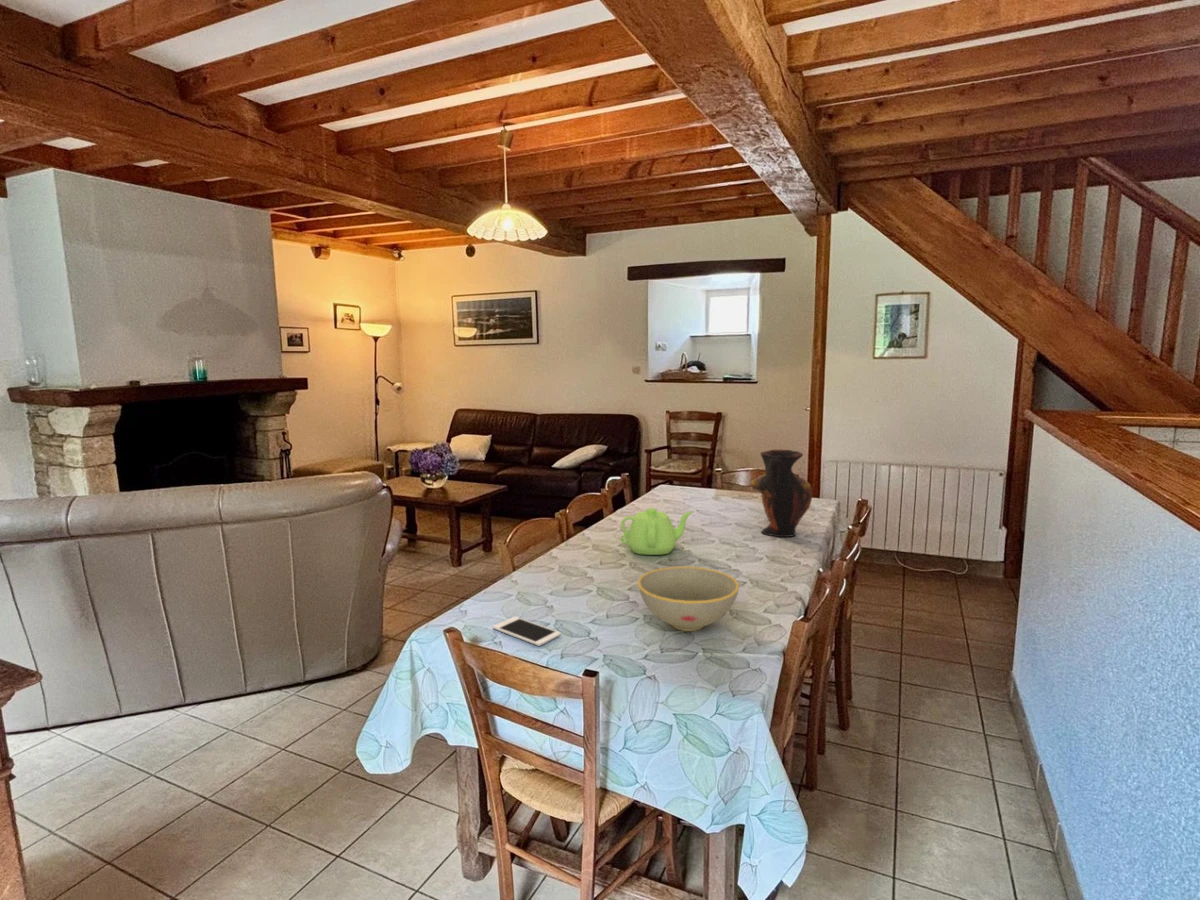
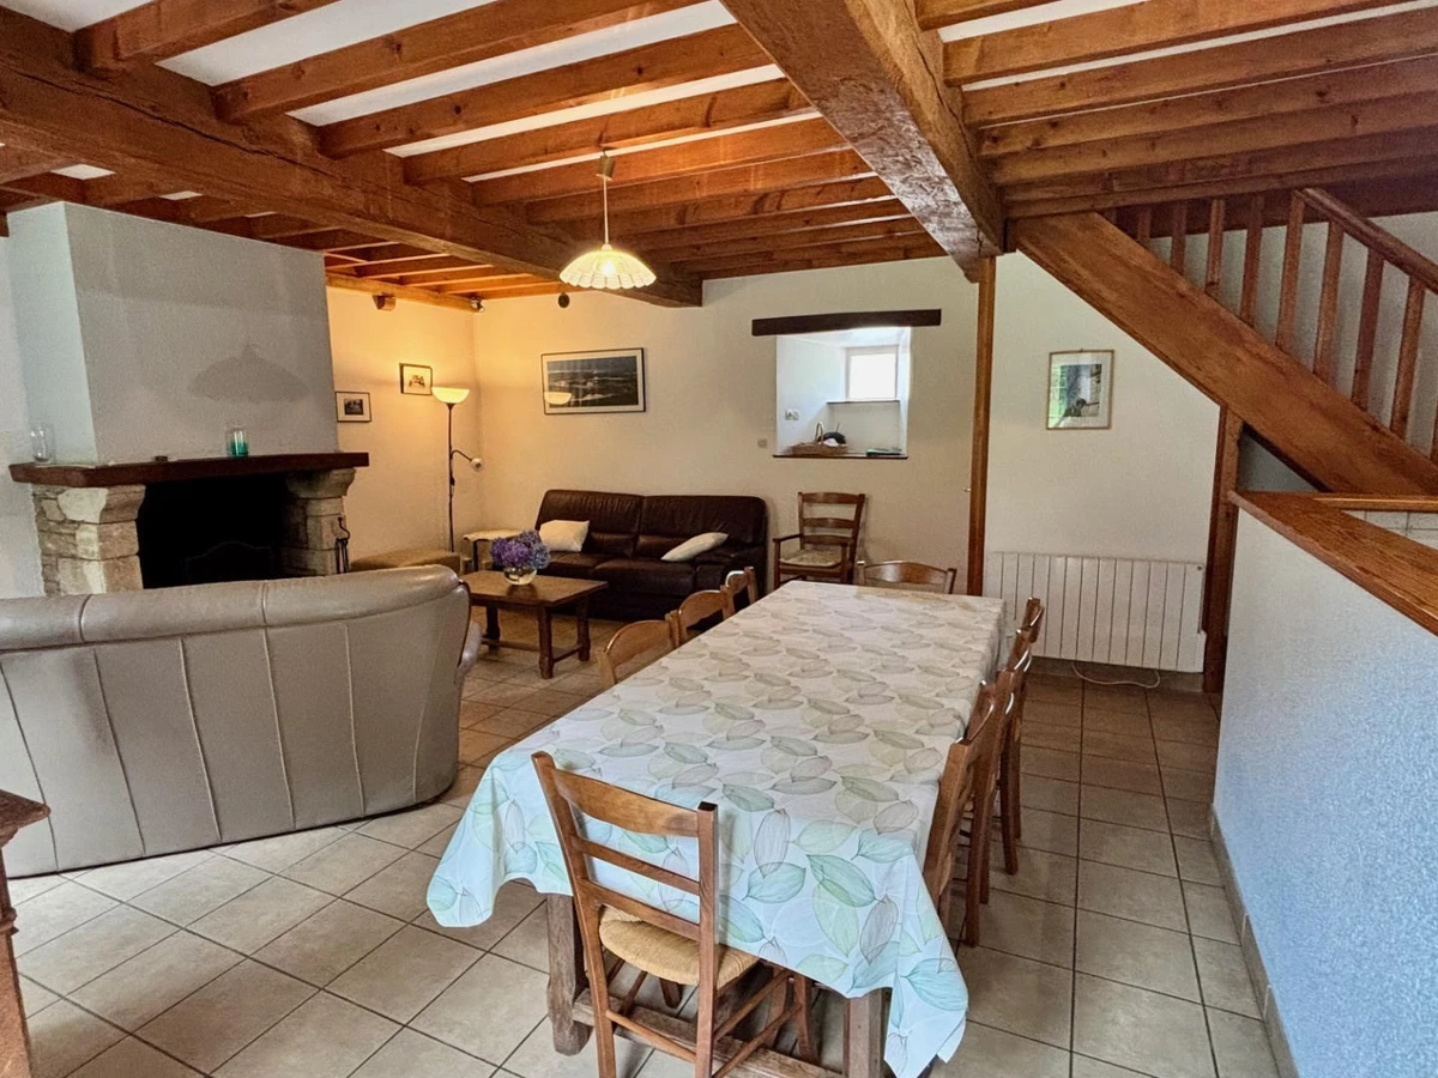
- cell phone (526, 630)
- vase (780, 492)
- bowl (687, 603)
- teapot (656, 529)
